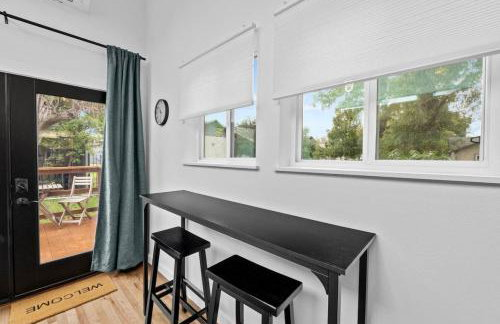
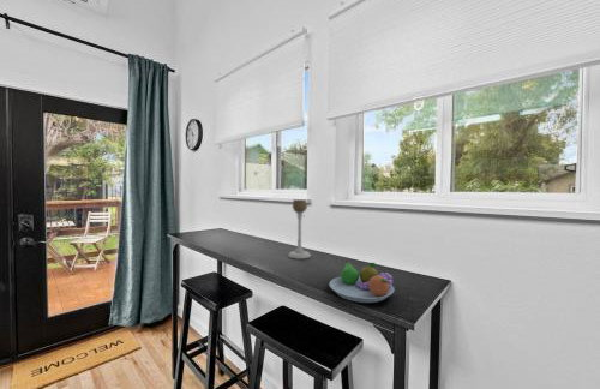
+ fruit bowl (360, 277)
+ candle holder (299, 227)
